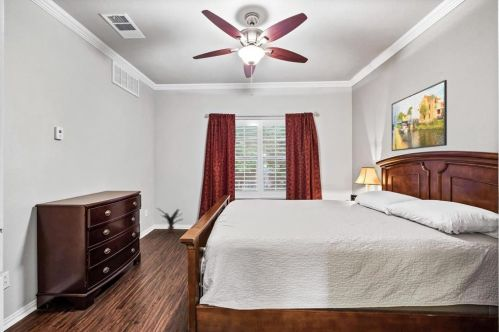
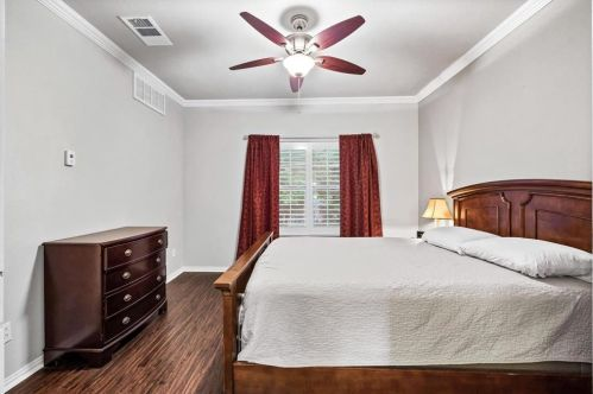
- potted plant (169, 219)
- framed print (414, 121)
